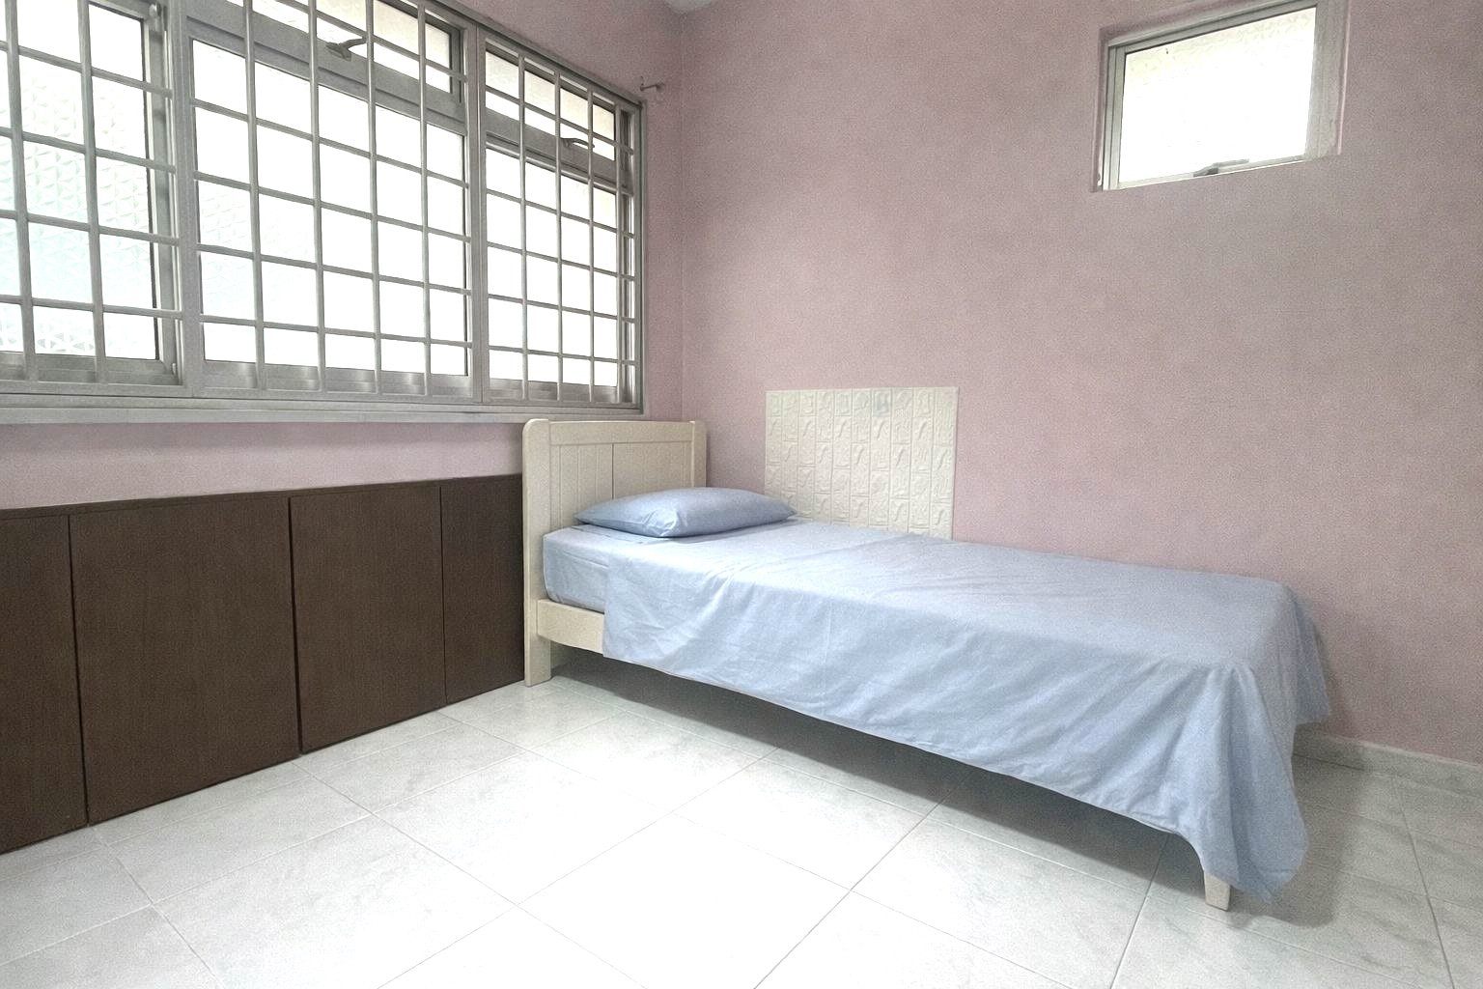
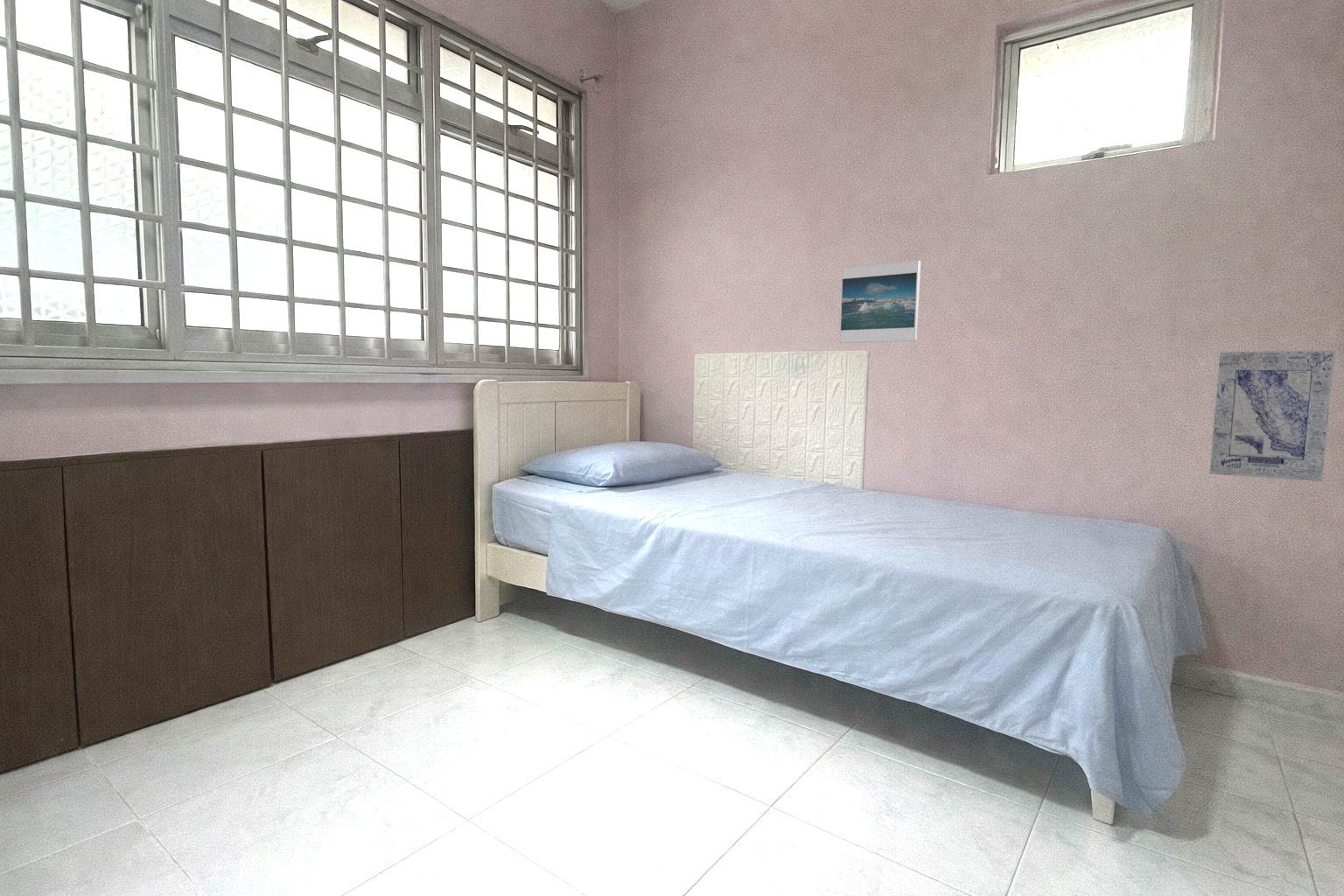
+ wall art (1269, 414)
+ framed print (878, 303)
